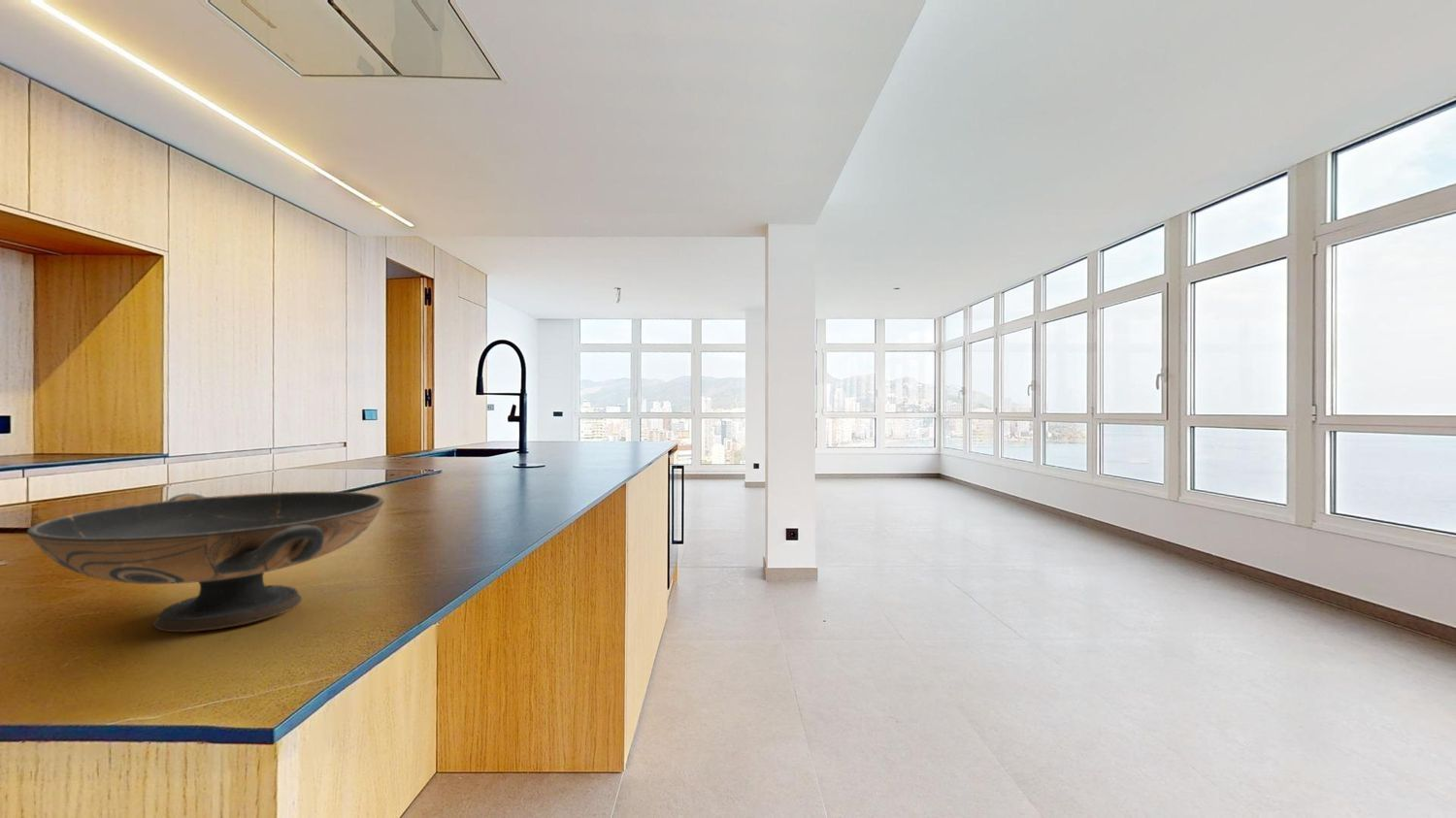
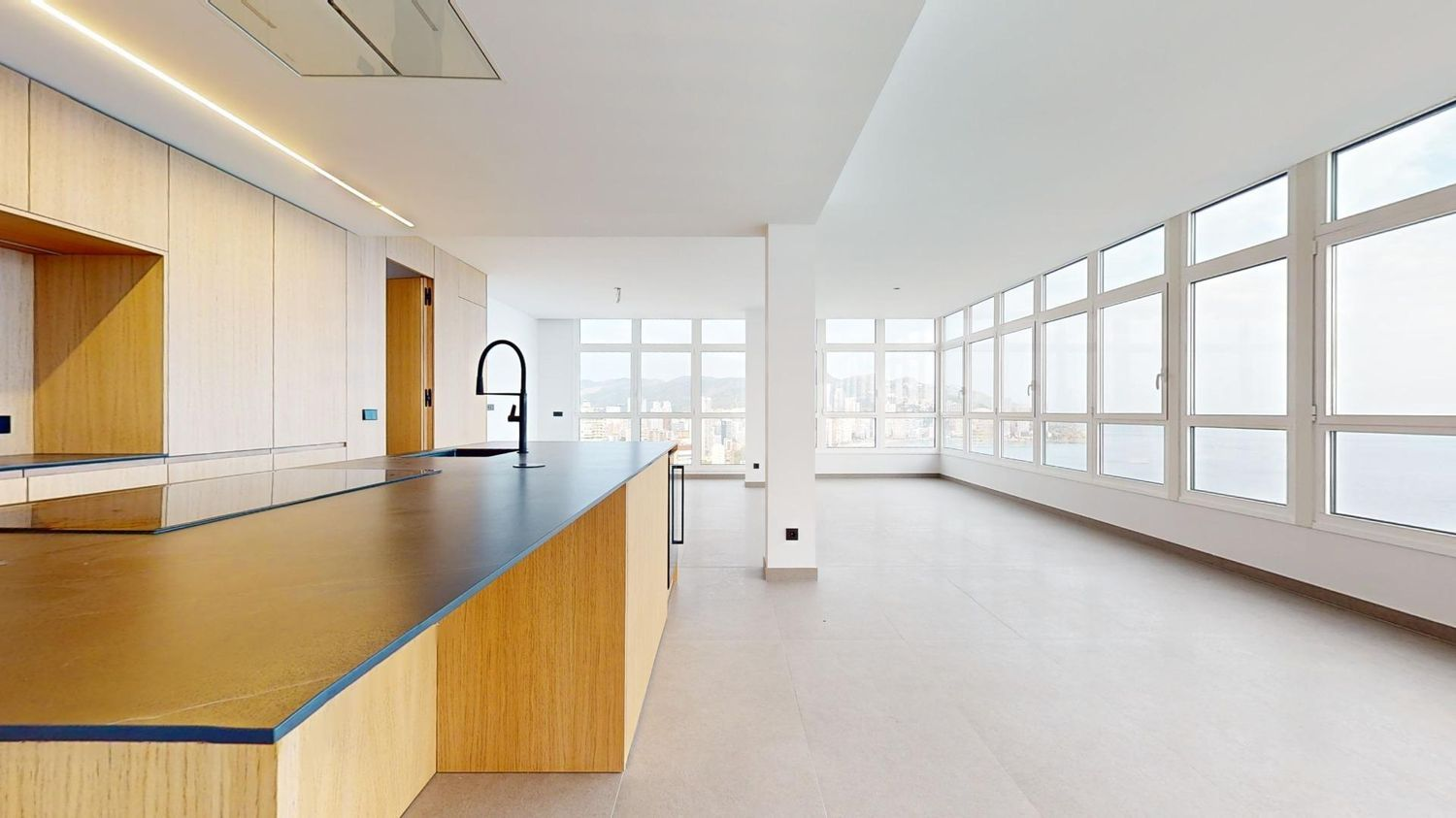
- decorative bowl (232, 559)
